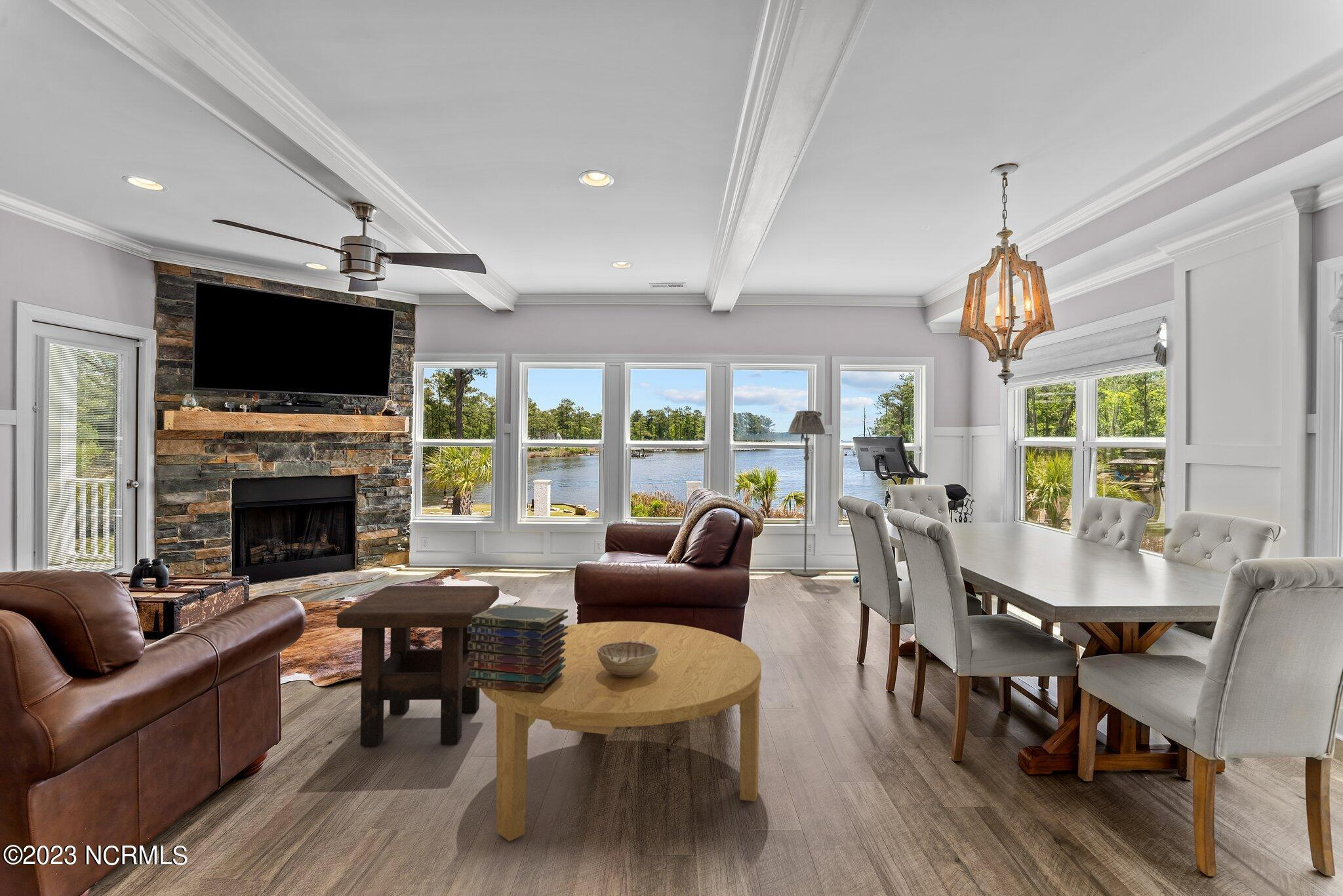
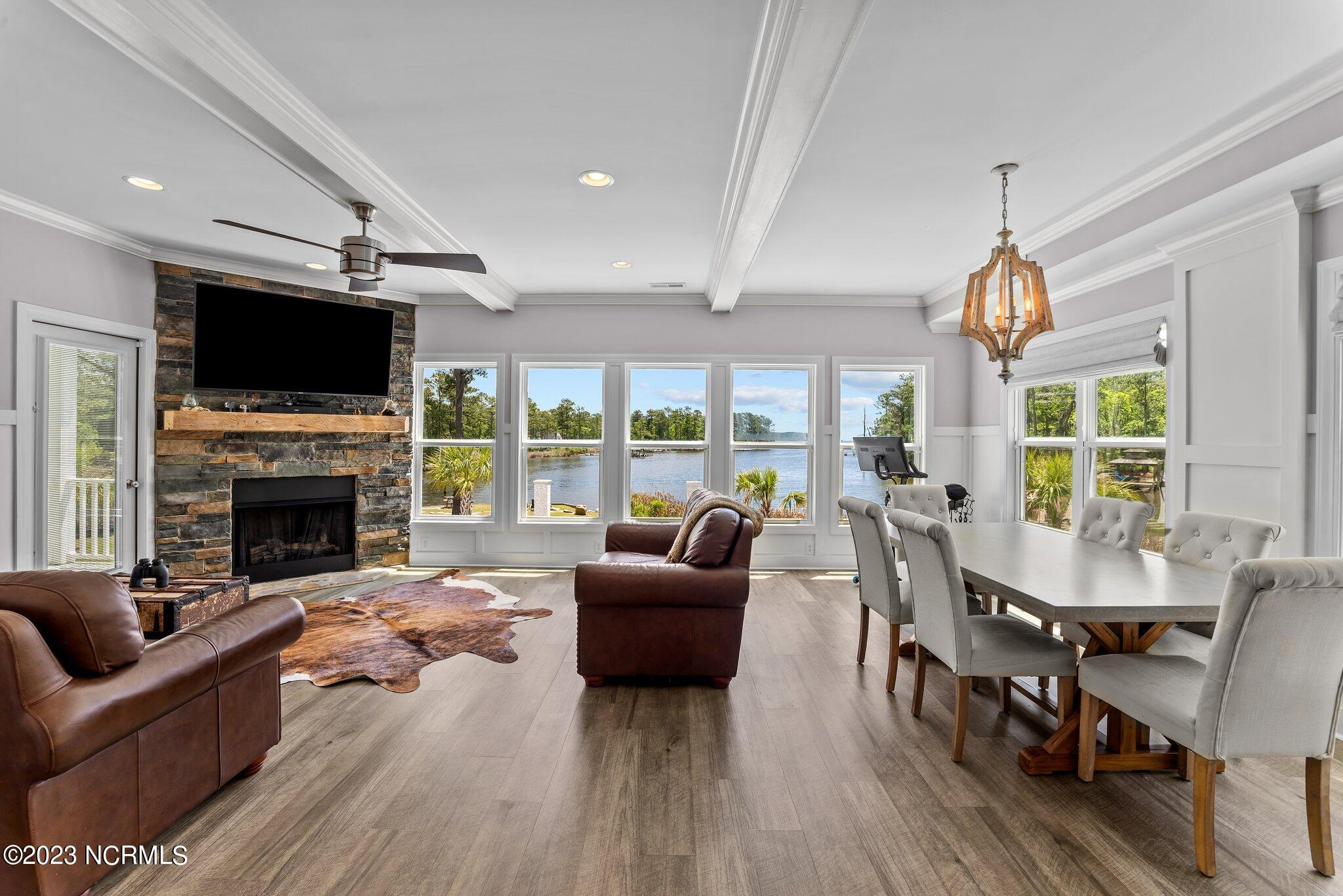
- book stack (519, 646)
- coffee table (621, 718)
- side table (424, 661)
- floor lamp (805, 492)
- decorative bowl (628, 659)
